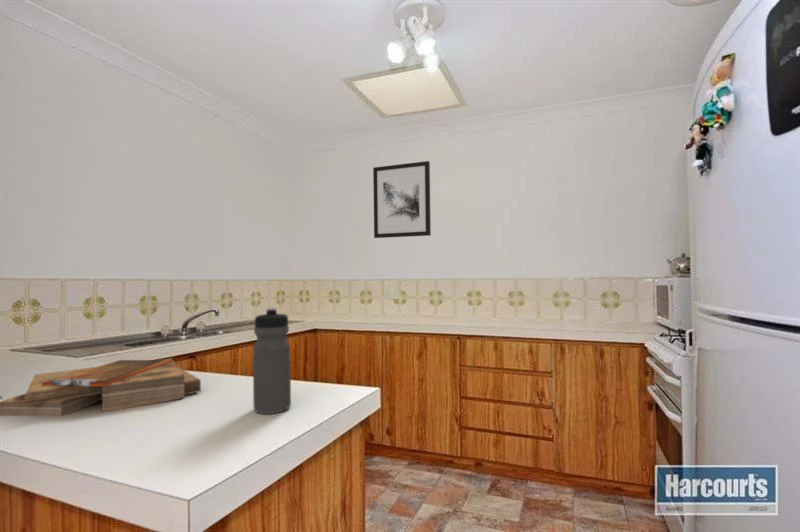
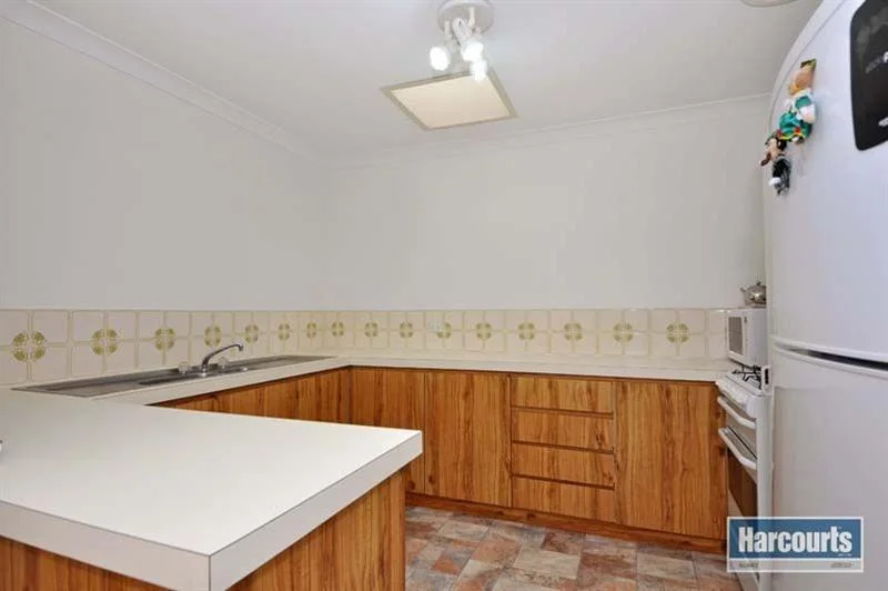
- clipboard (120, 378)
- wall art (401, 200)
- water bottle (271, 357)
